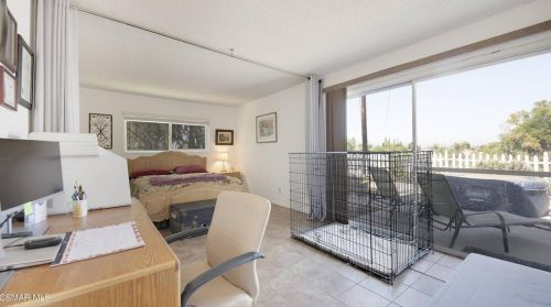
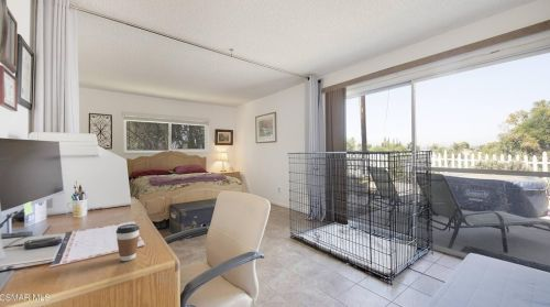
+ coffee cup (128, 241)
